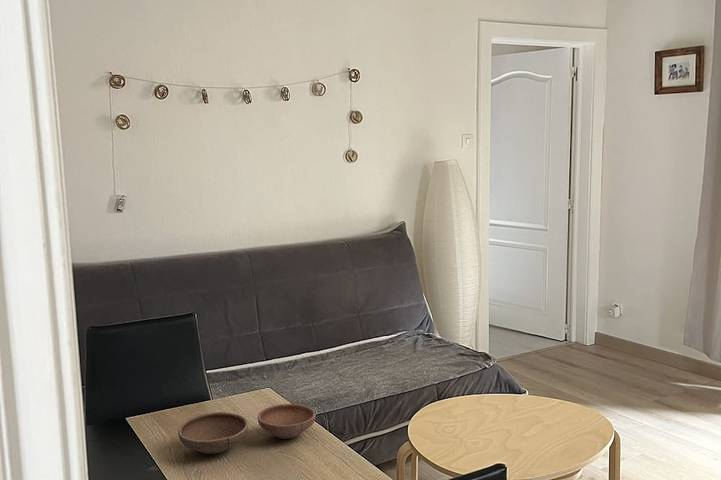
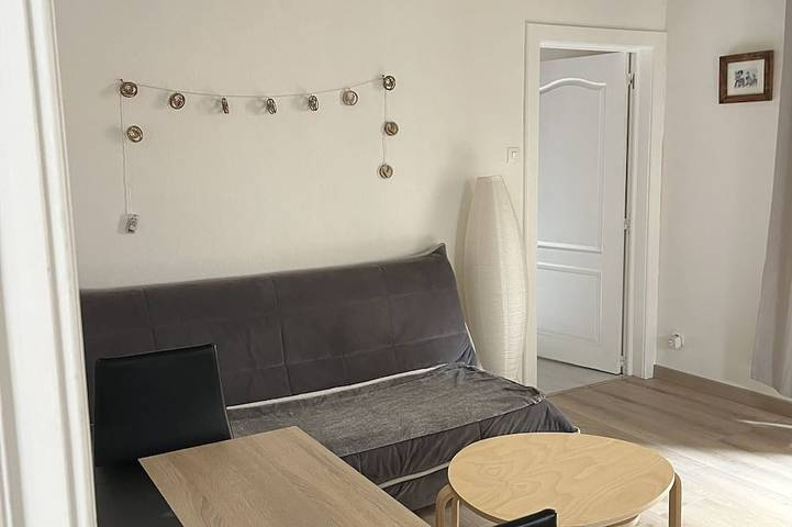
- bowl (247, 430)
